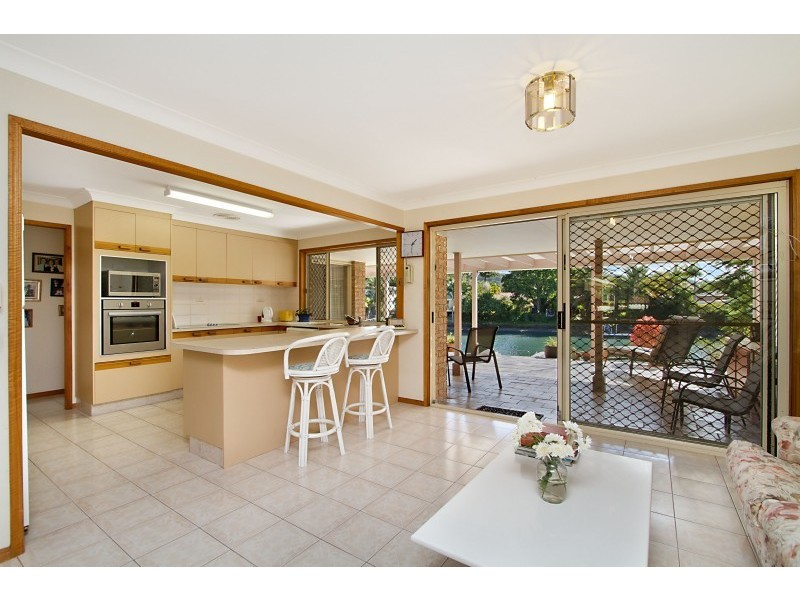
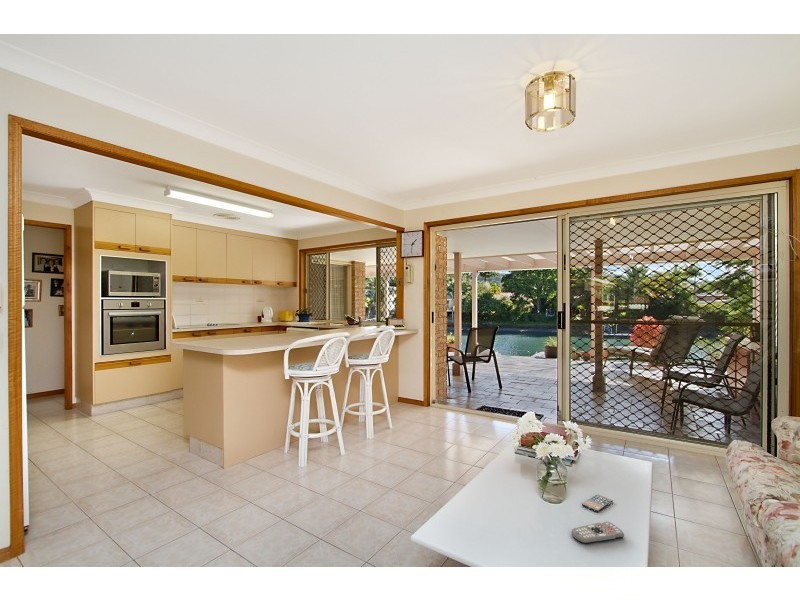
+ smartphone (597, 502)
+ remote control (596, 533)
